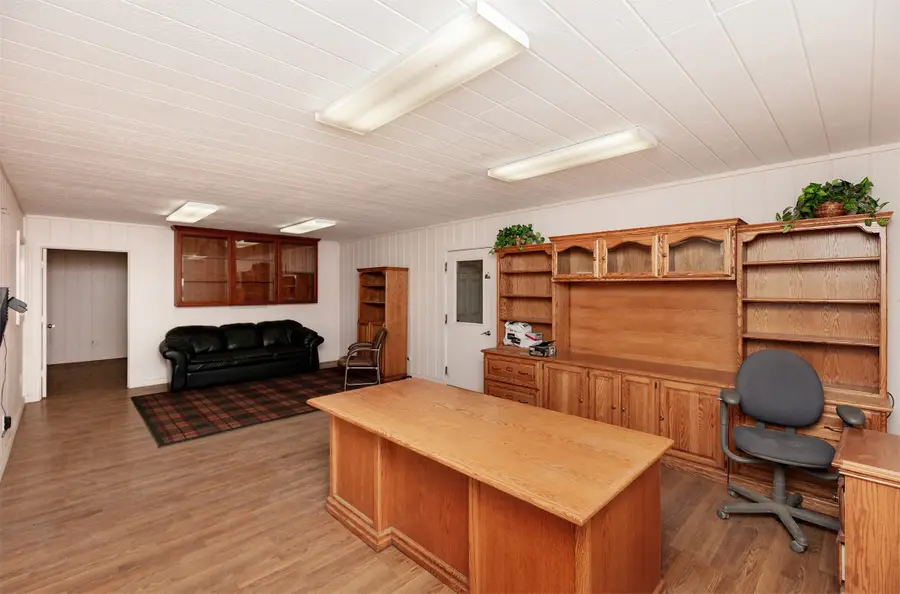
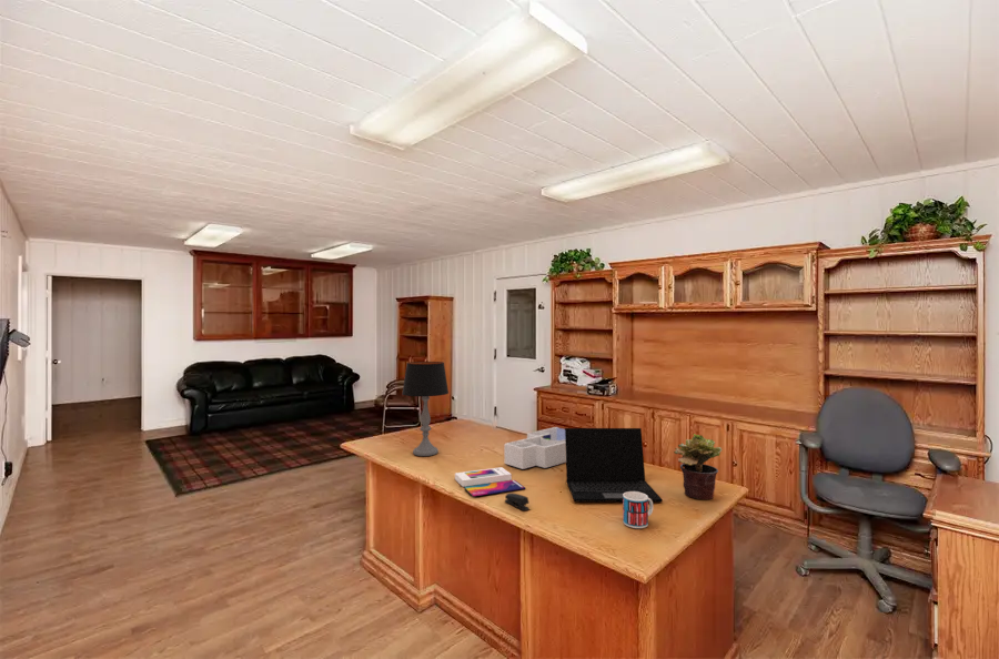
+ laptop (609, 462)
+ mug (637, 508)
+ stapler (516, 498)
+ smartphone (488, 480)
+ potted plant (697, 464)
+ table lamp (425, 407)
+ desk organizer (545, 446)
